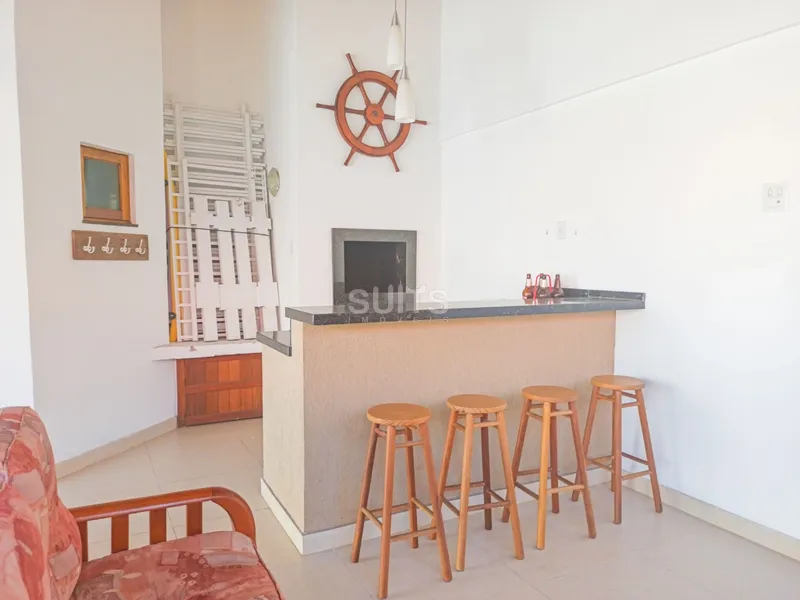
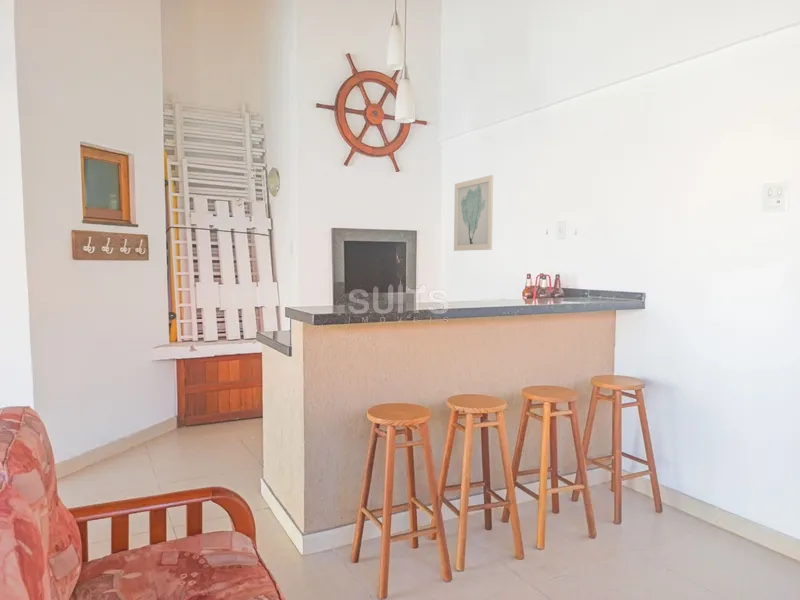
+ wall art (472, 215)
